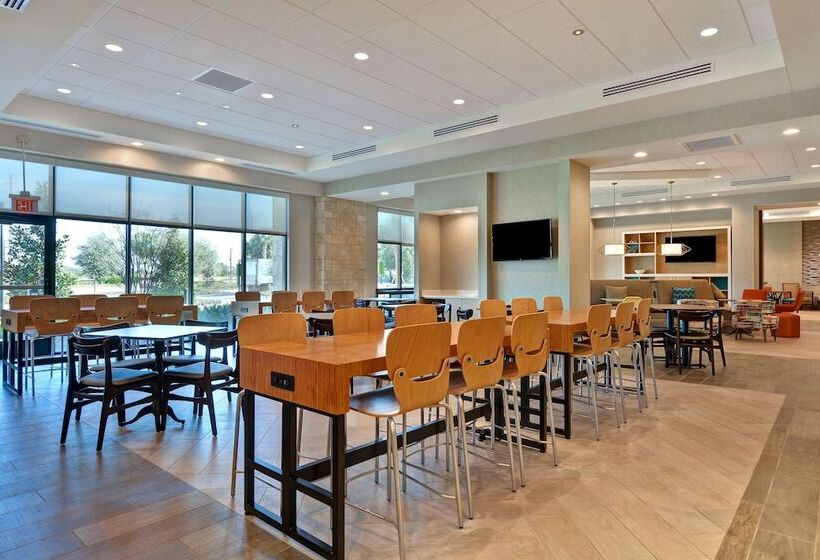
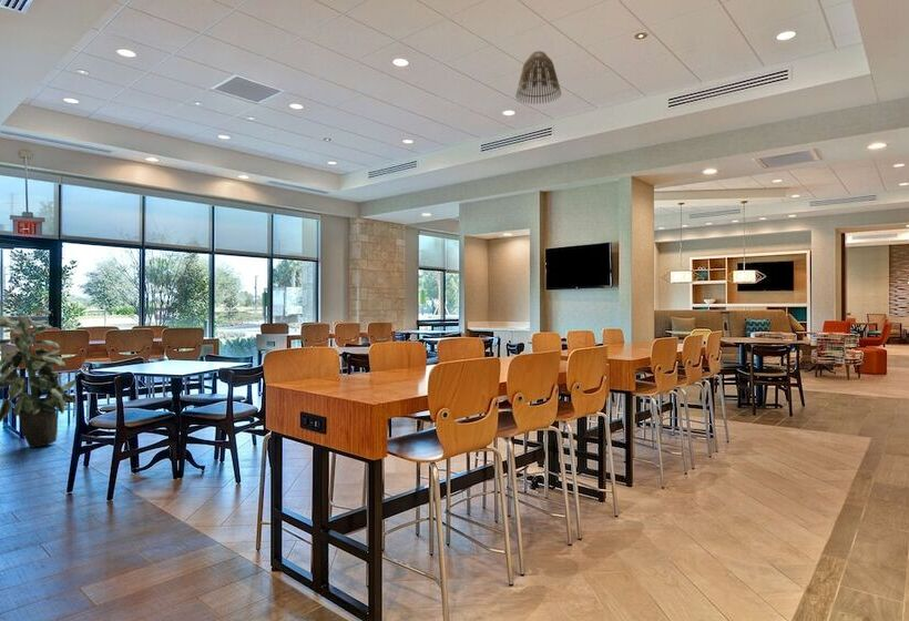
+ lamp shade (539, 74)
+ indoor plant (32, 378)
